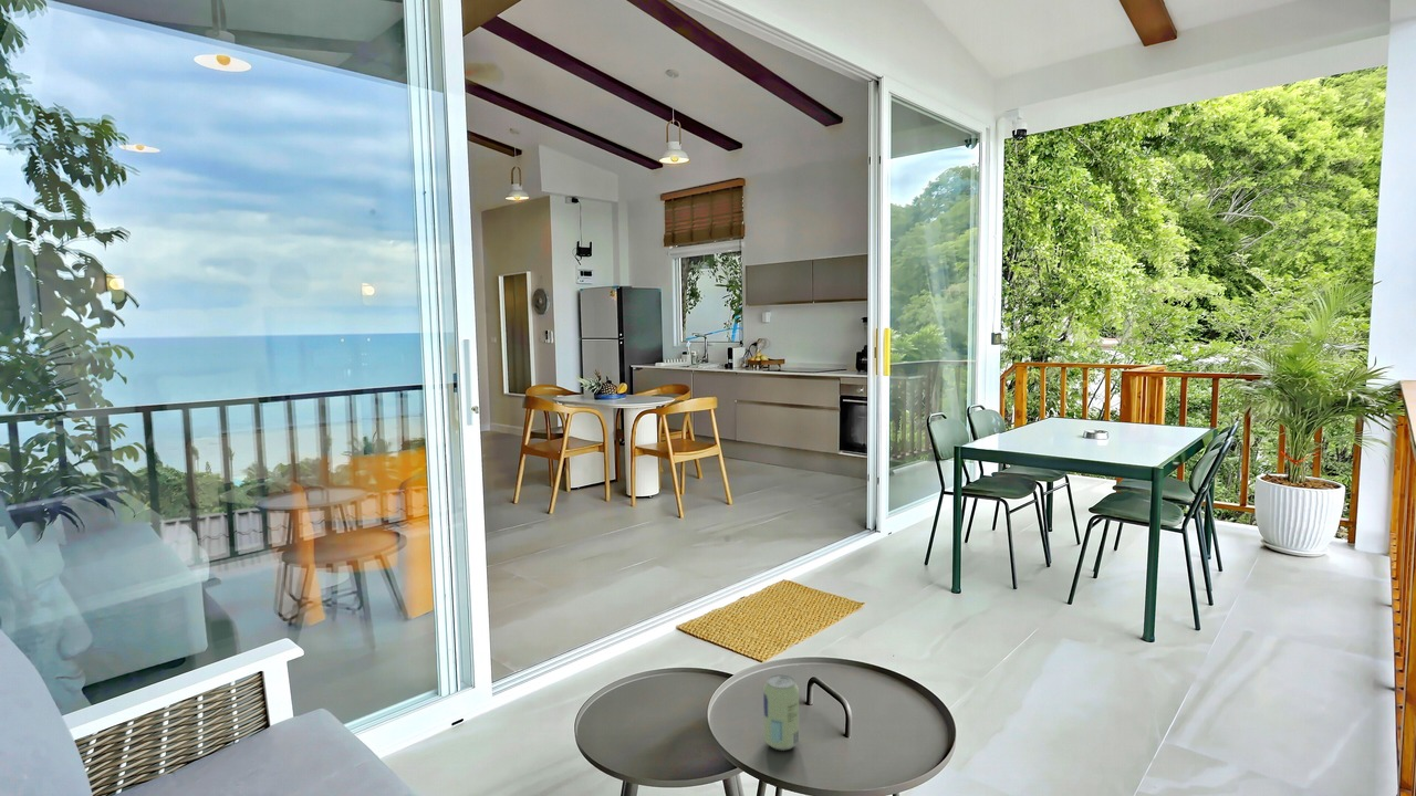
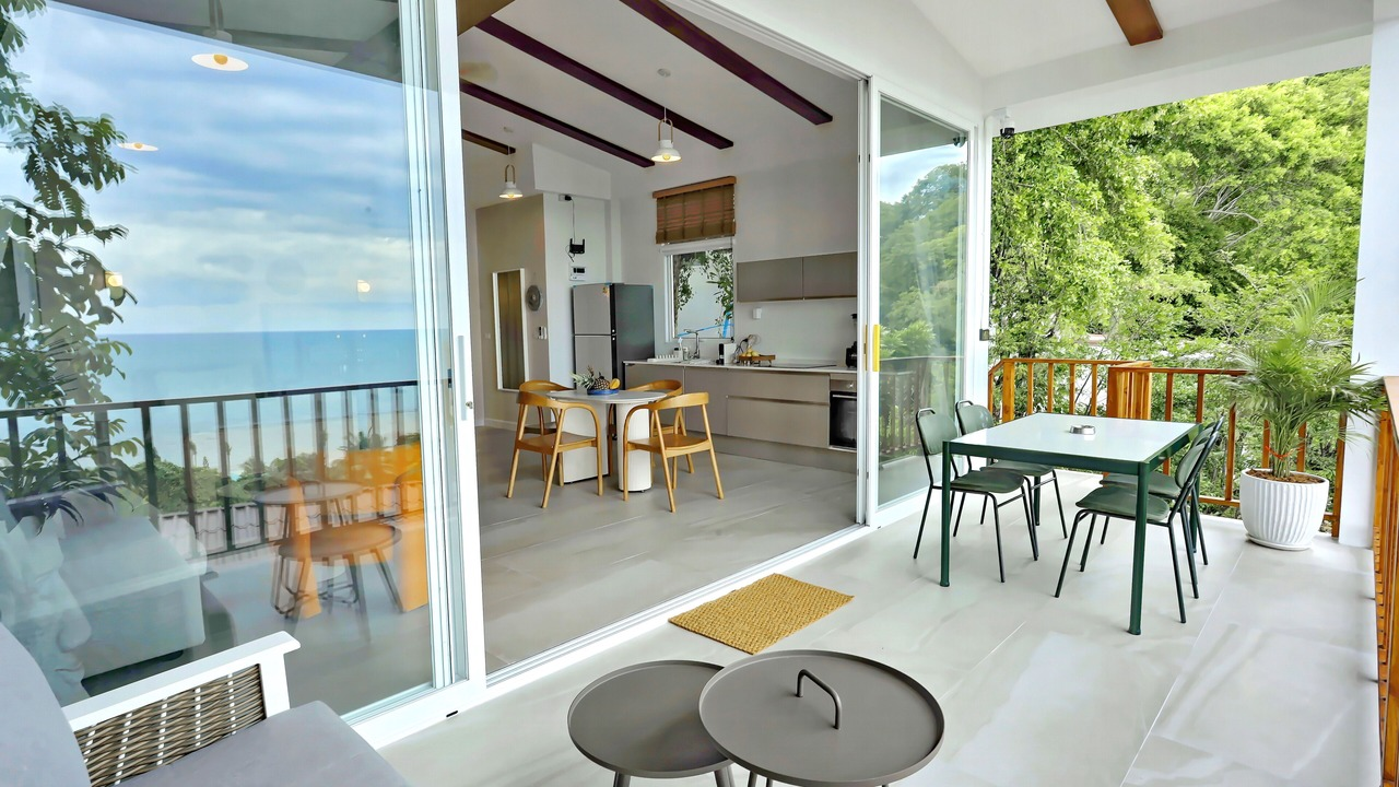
- beverage can (781, 712)
